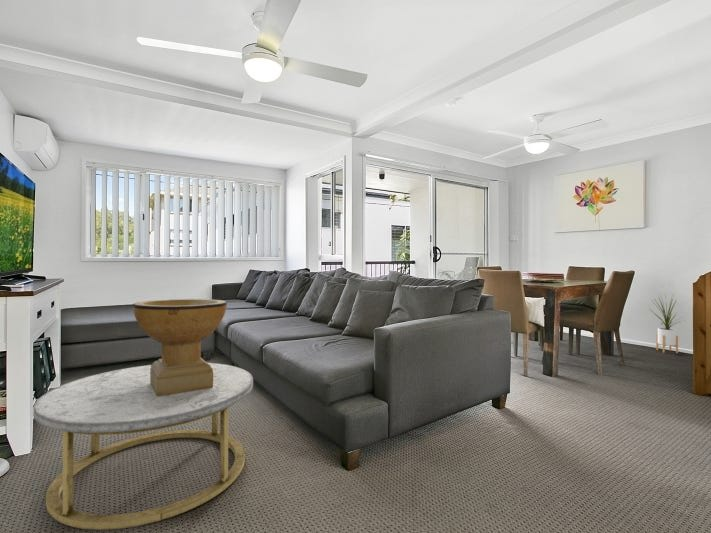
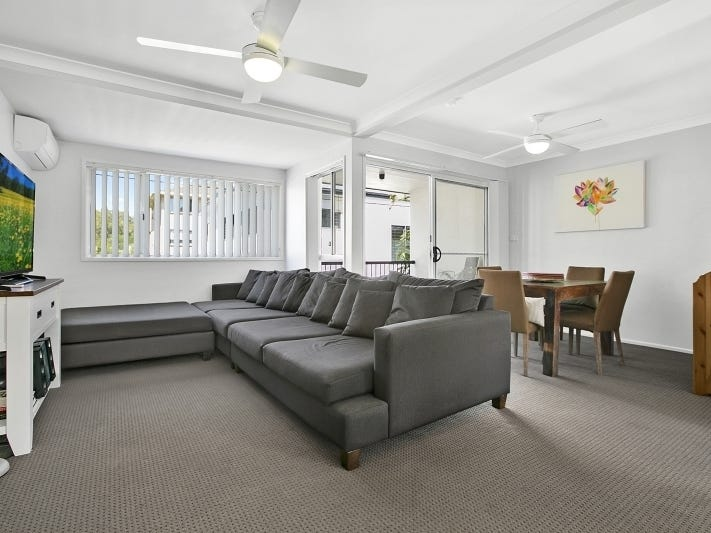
- house plant (668, 322)
- decorative bowl (181, 343)
- coffee table (155, 428)
